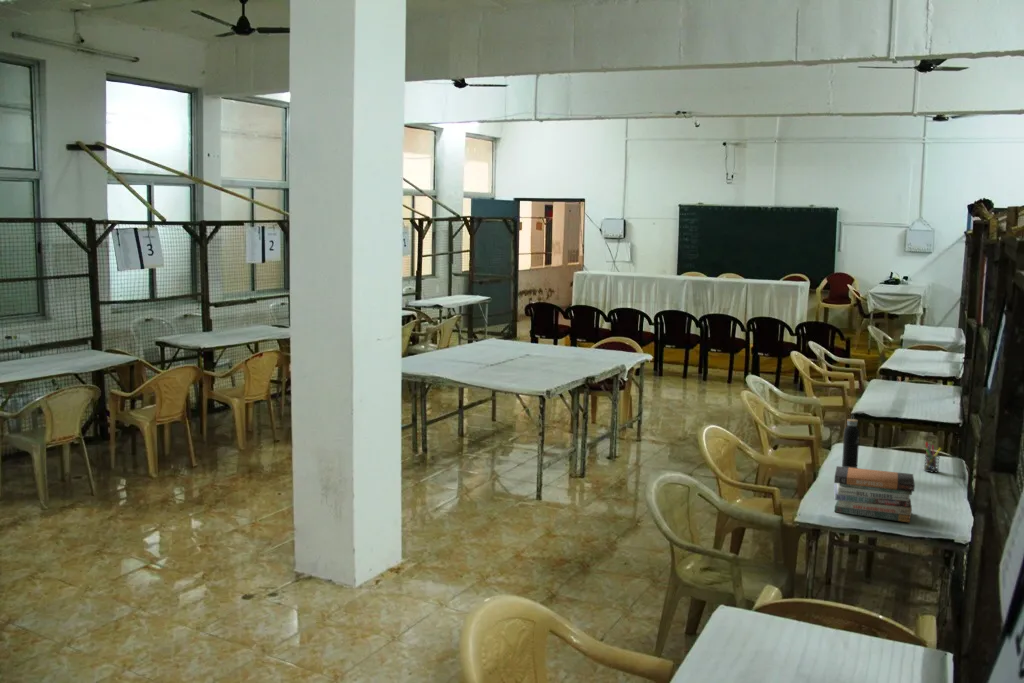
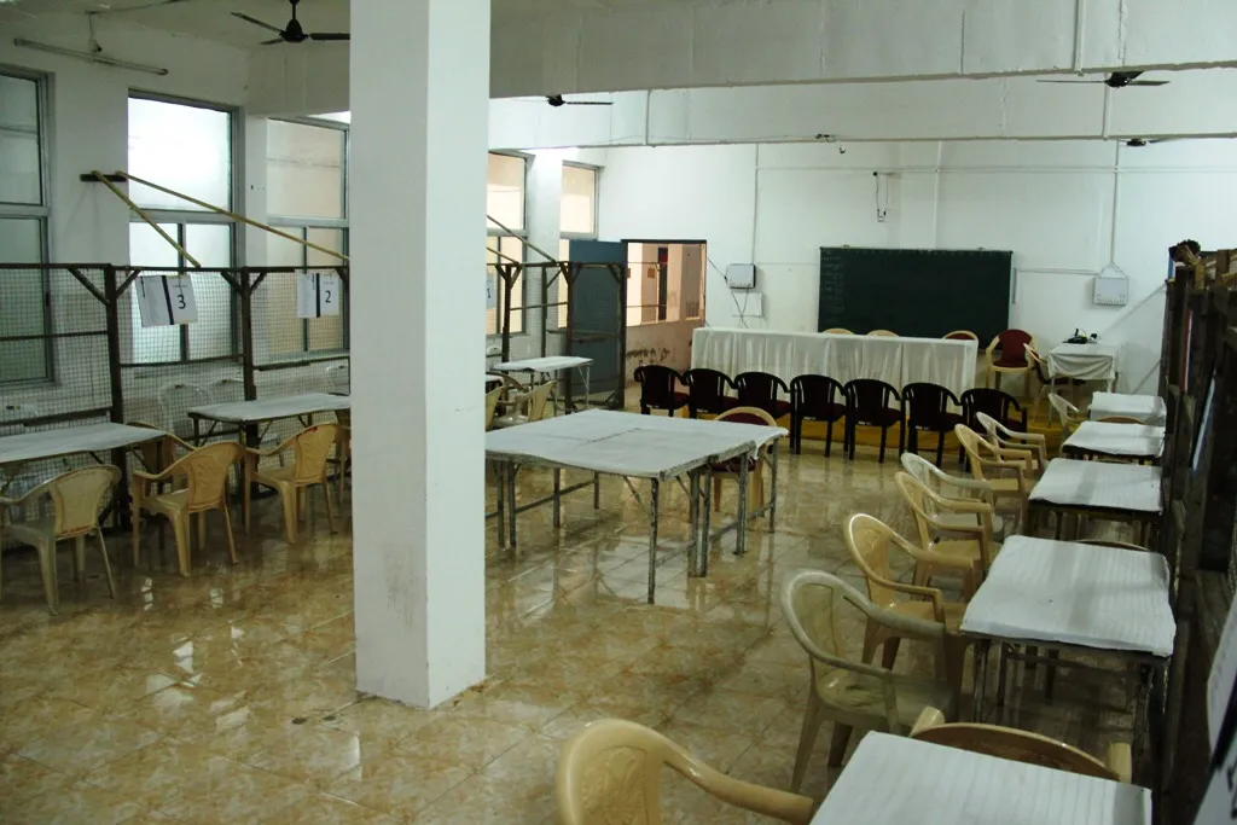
- water bottle (851, 441)
- book stack (872, 493)
- pen holder (930, 456)
